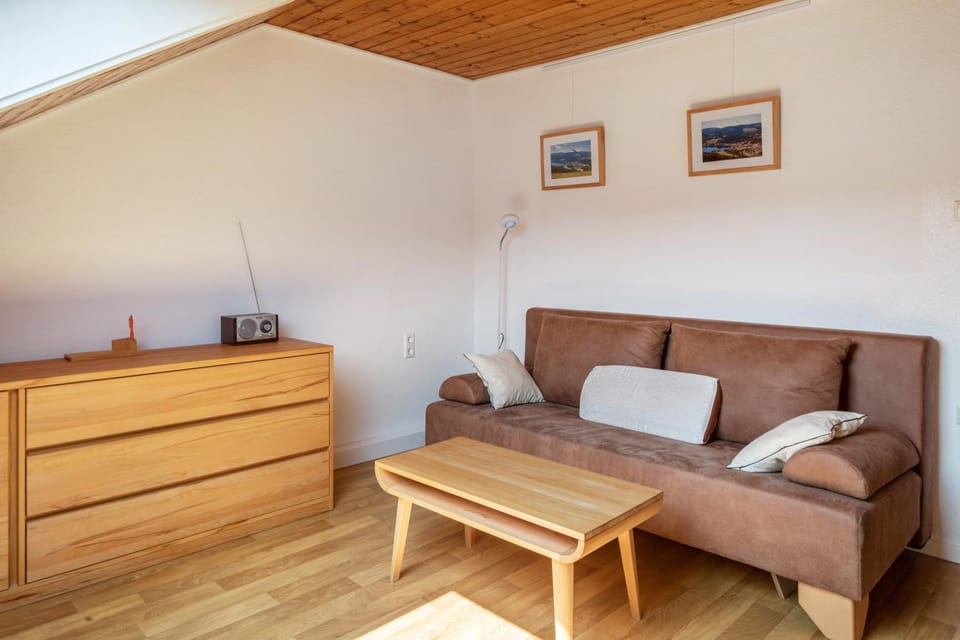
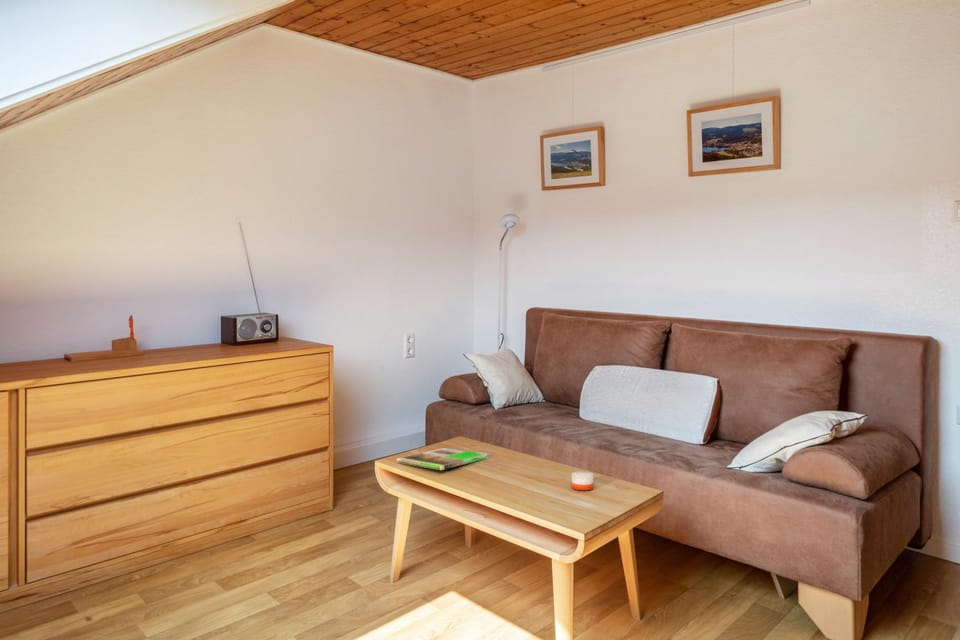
+ candle (582, 472)
+ magazine (443, 458)
